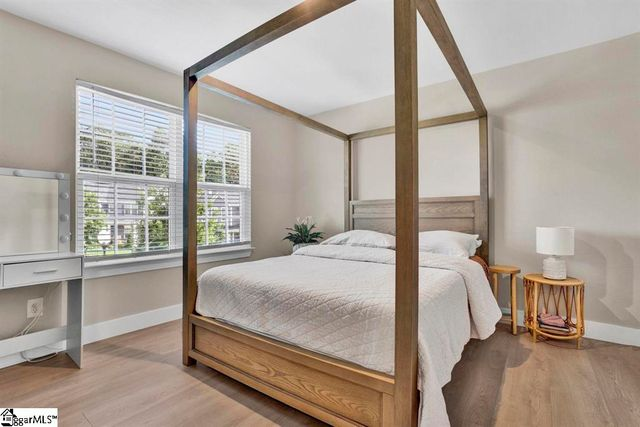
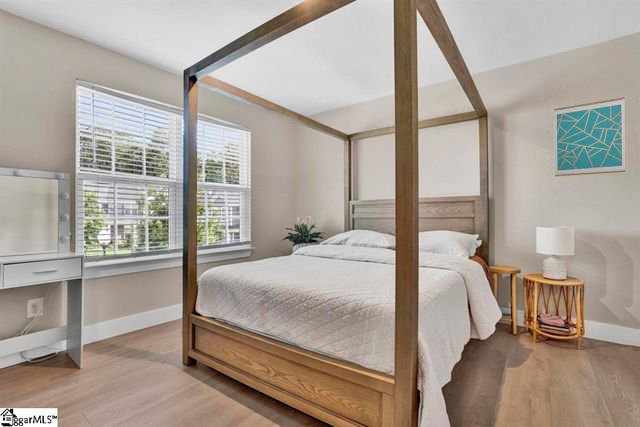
+ wall art (587, 138)
